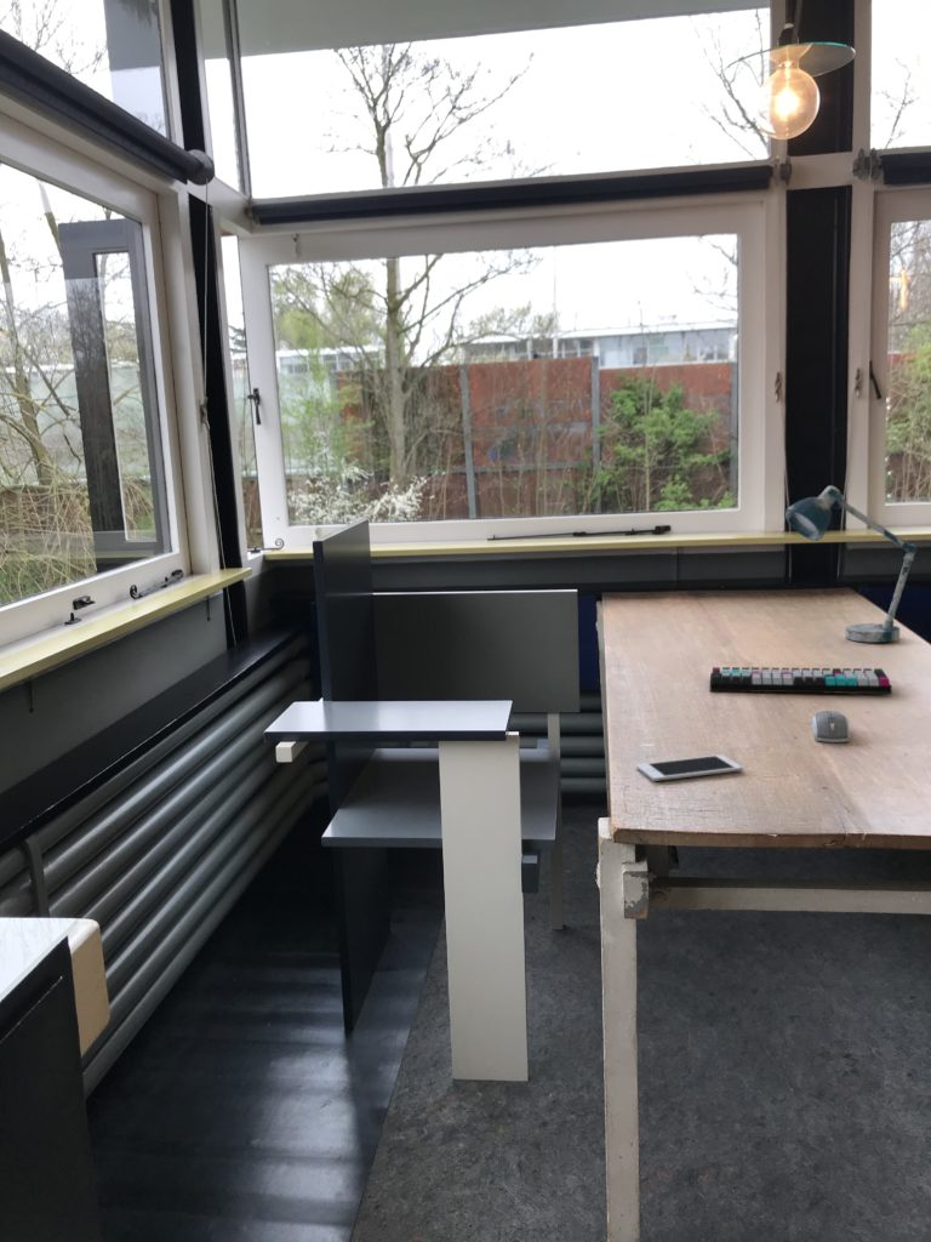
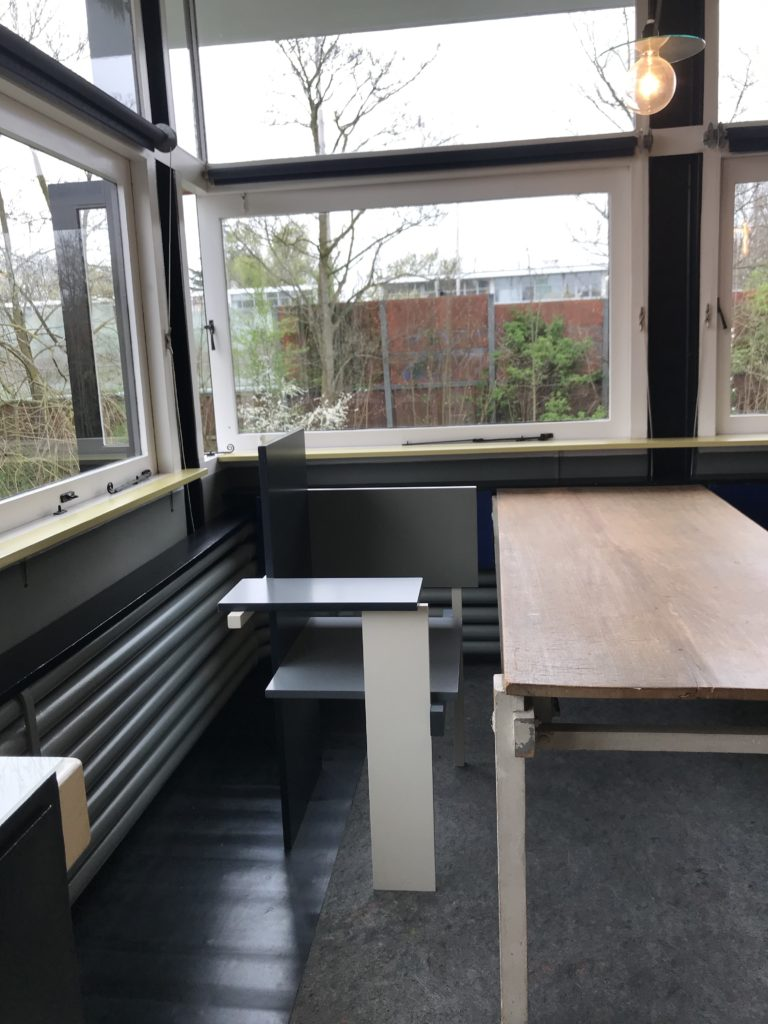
- computer mouse (829, 722)
- keyboard (795, 676)
- desk lamp (822, 536)
- cell phone (689, 767)
